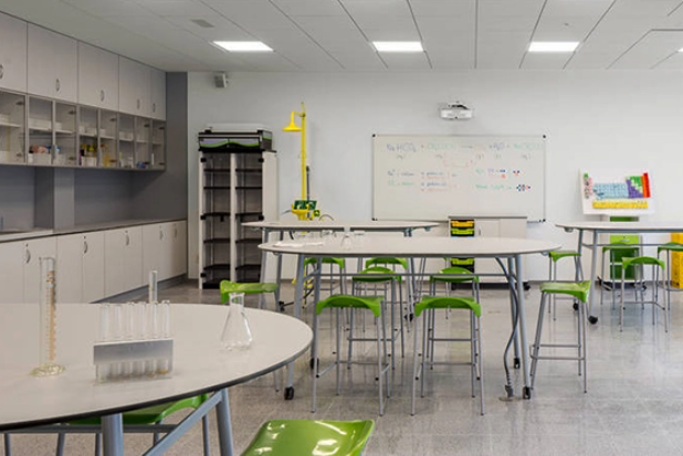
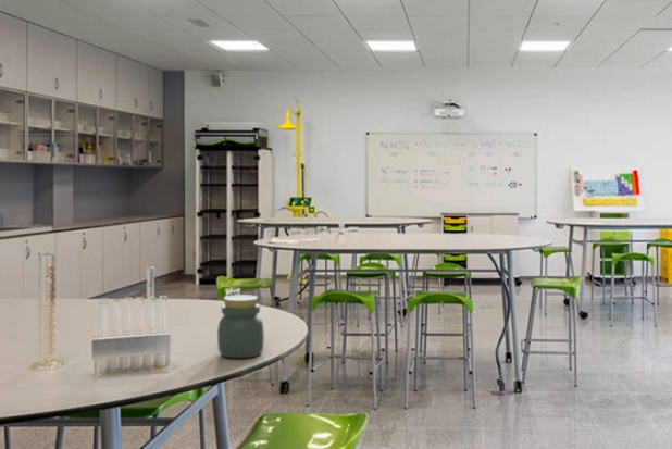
+ jar (240, 325)
